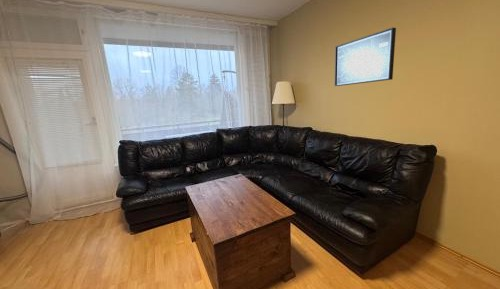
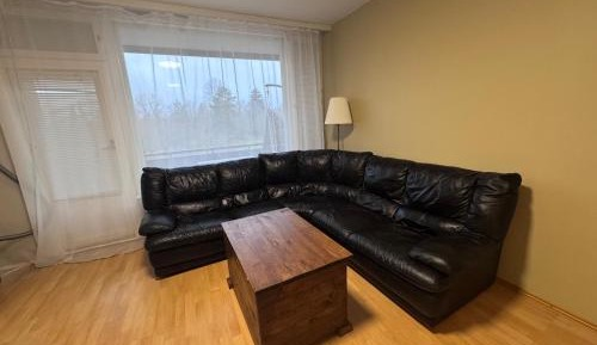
- wall art (360, 61)
